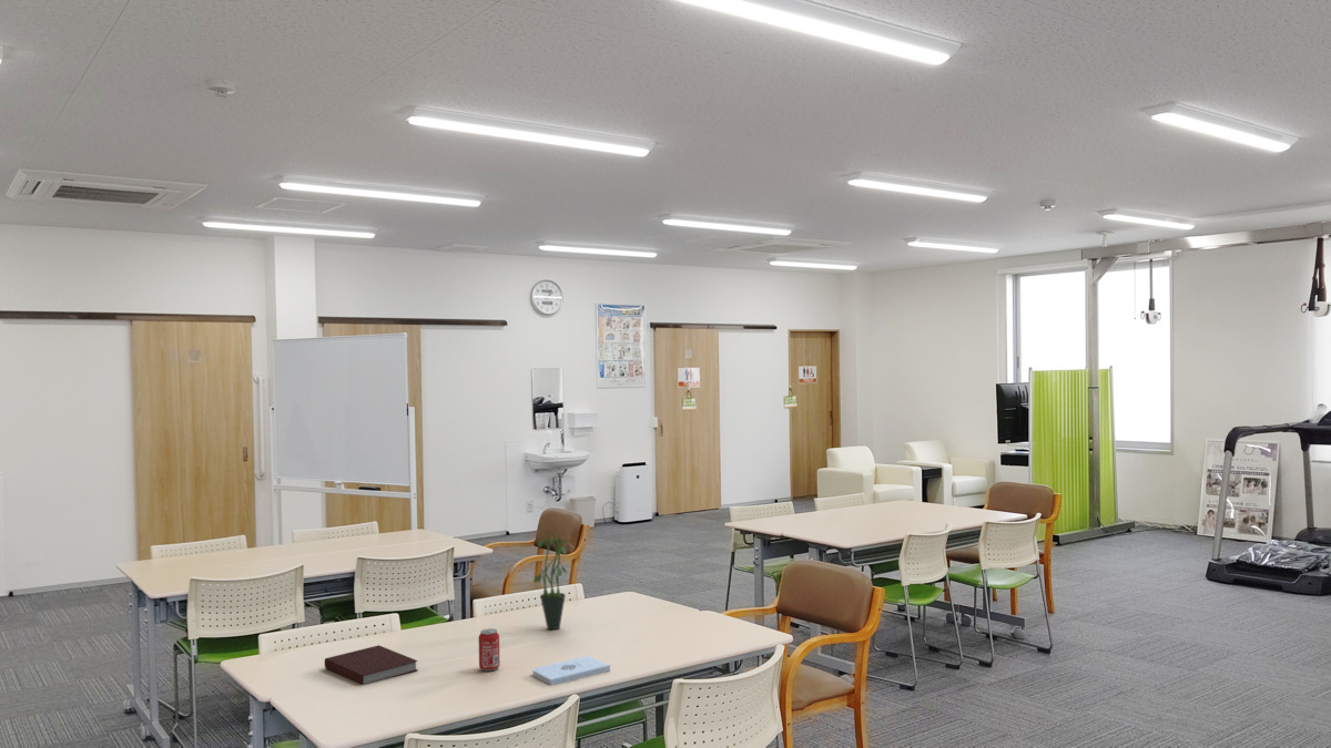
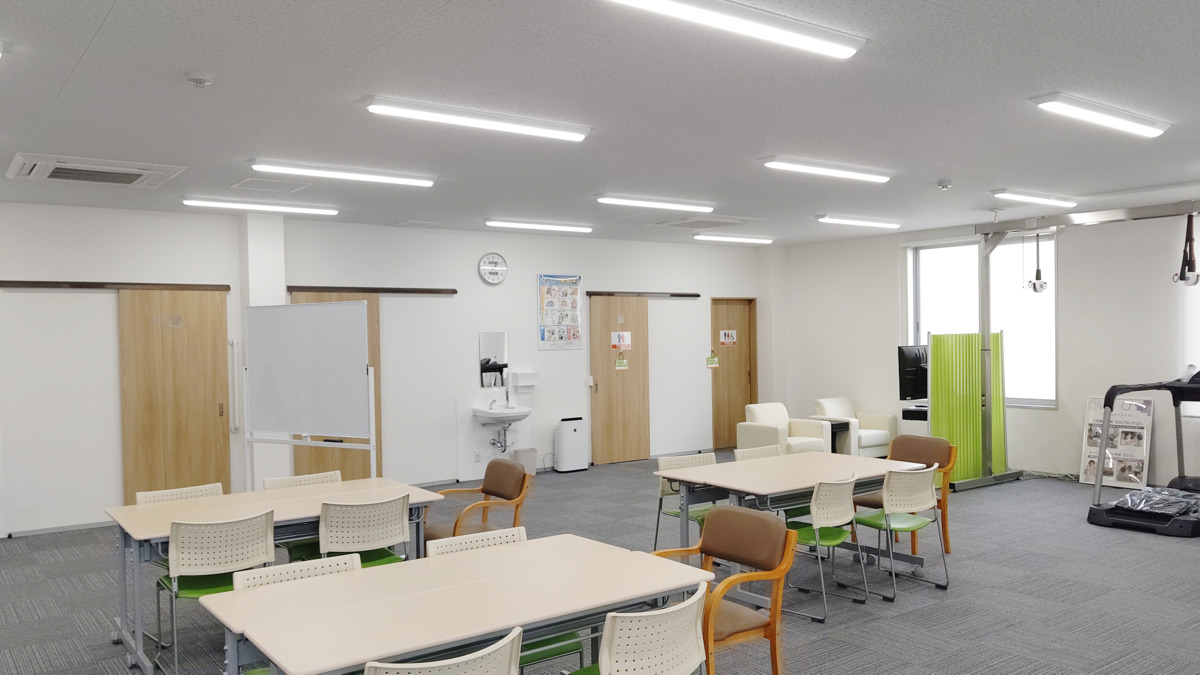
- potted plant (556, 581)
- beverage can (489, 649)
- notepad (570, 669)
- notebook (370, 664)
